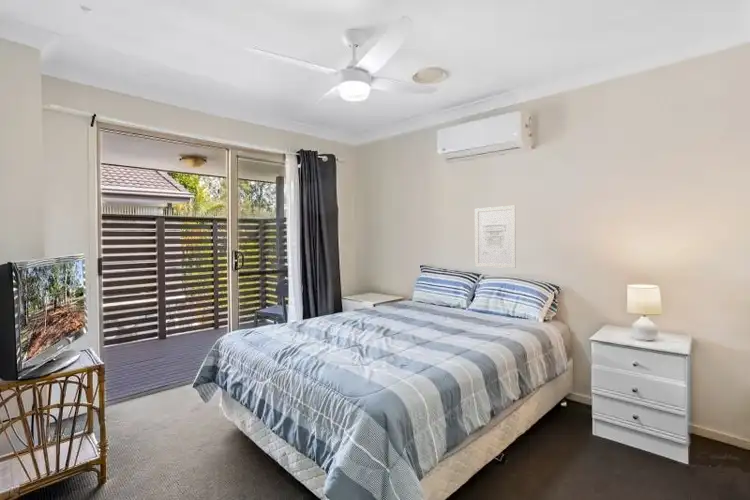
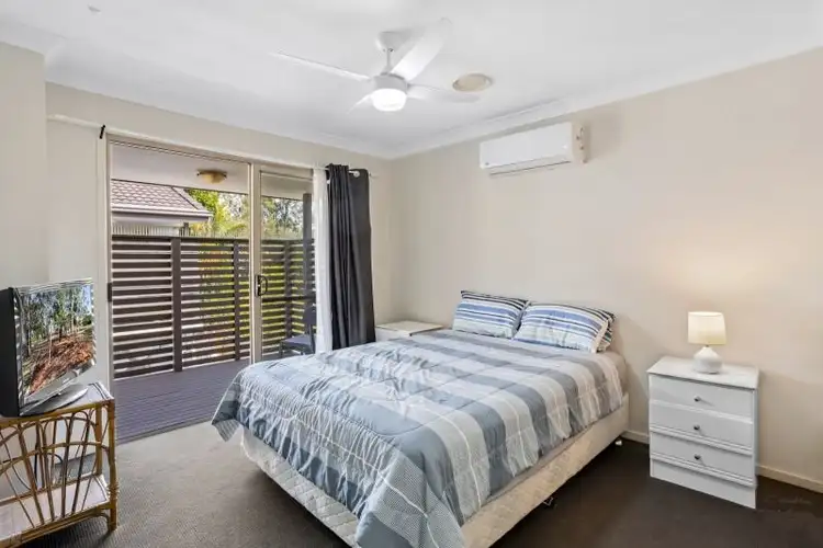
- wall art (494, 237)
